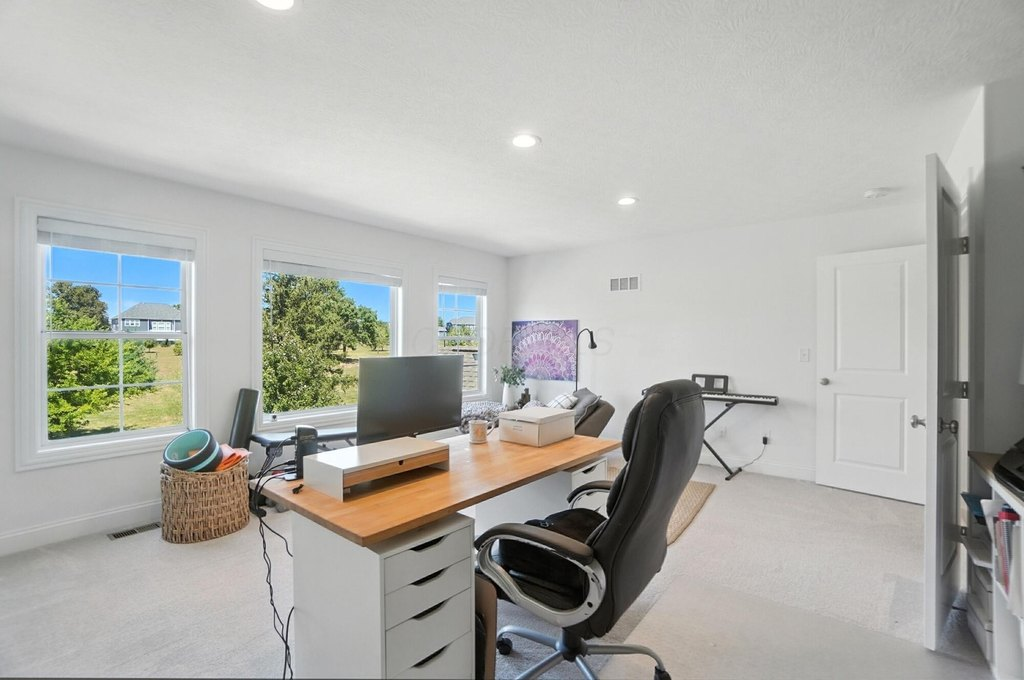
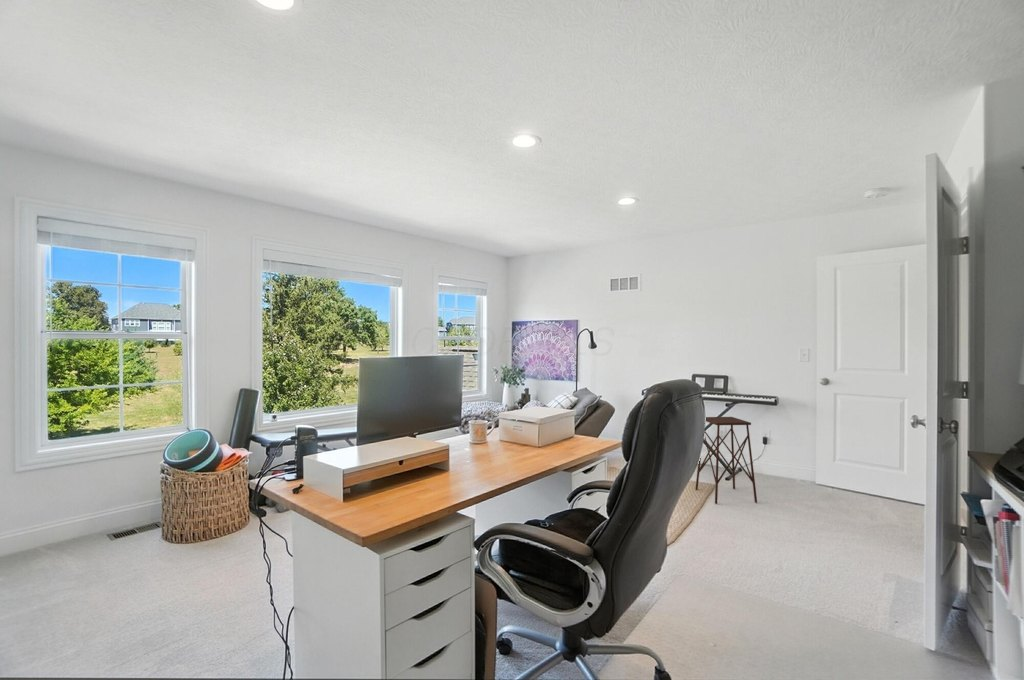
+ side table (724, 458)
